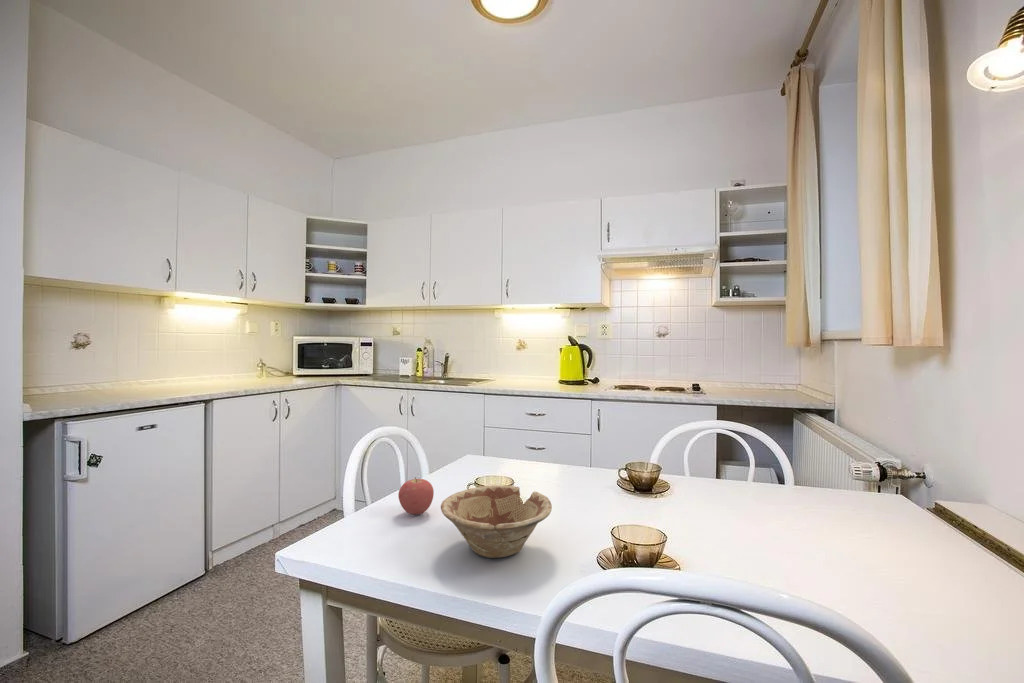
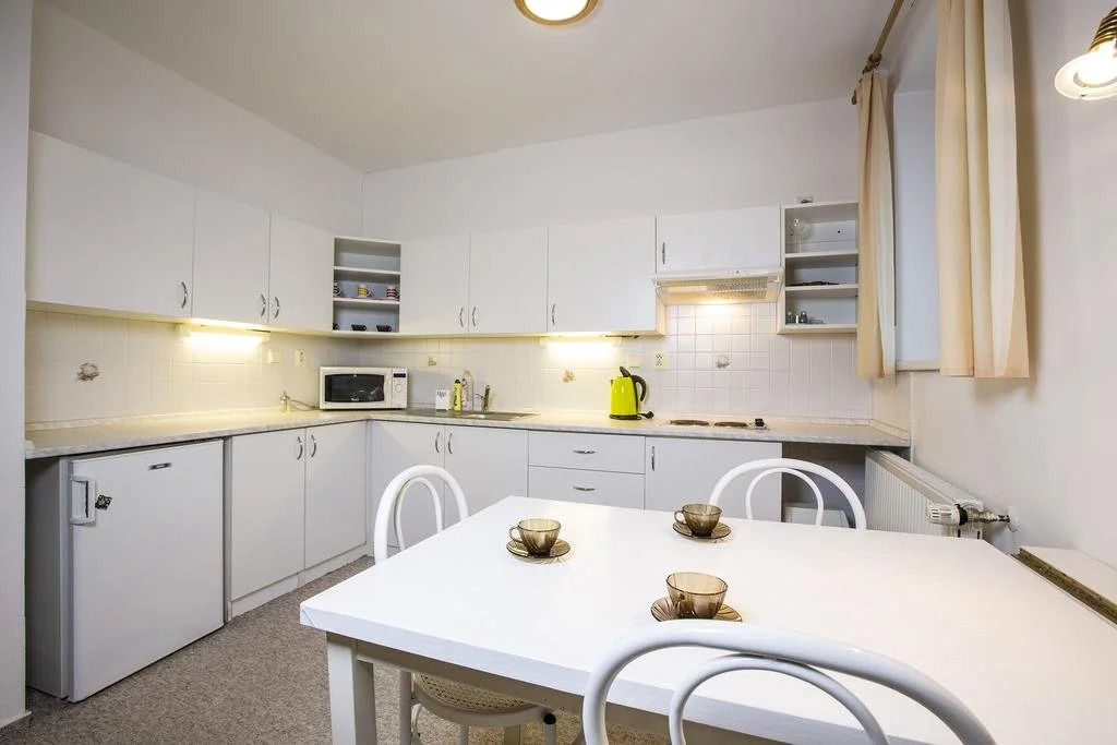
- dish (496, 525)
- apple (416, 494)
